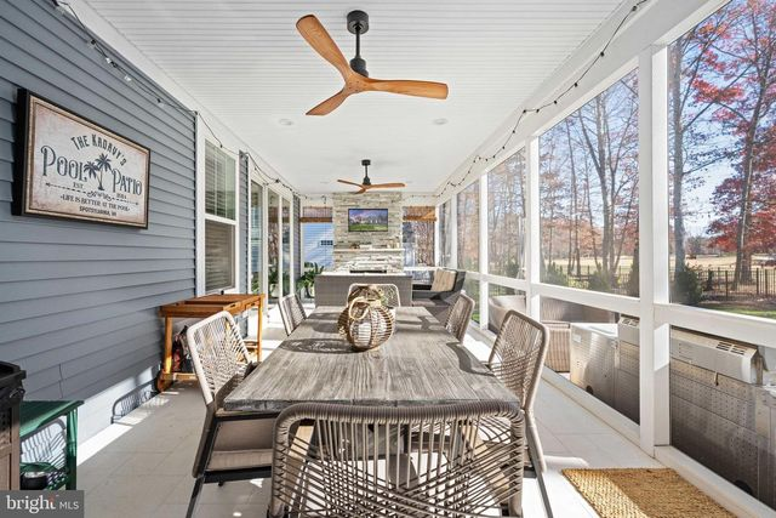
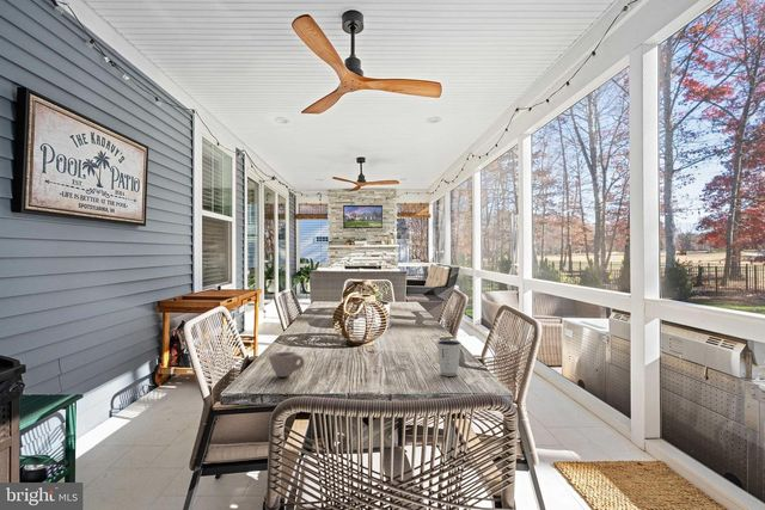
+ cup (287, 364)
+ dixie cup (448, 357)
